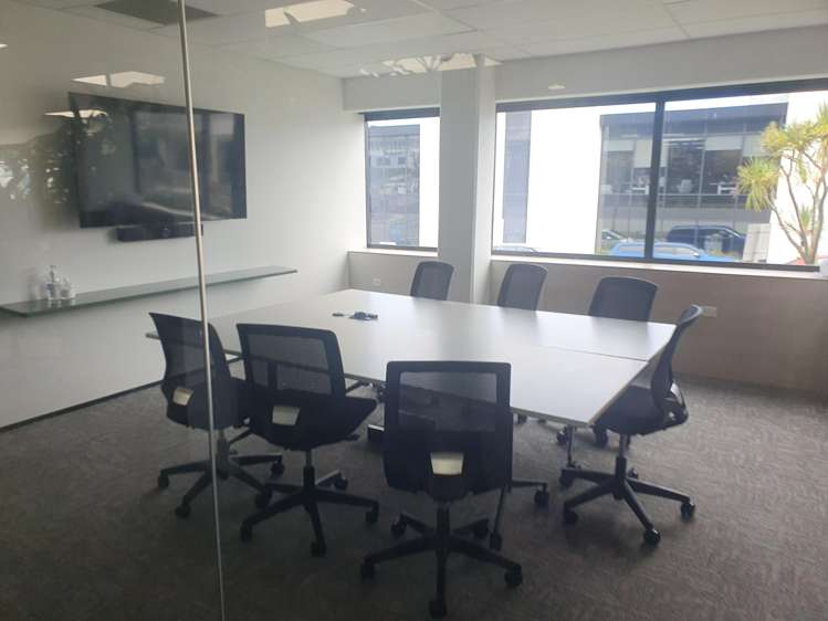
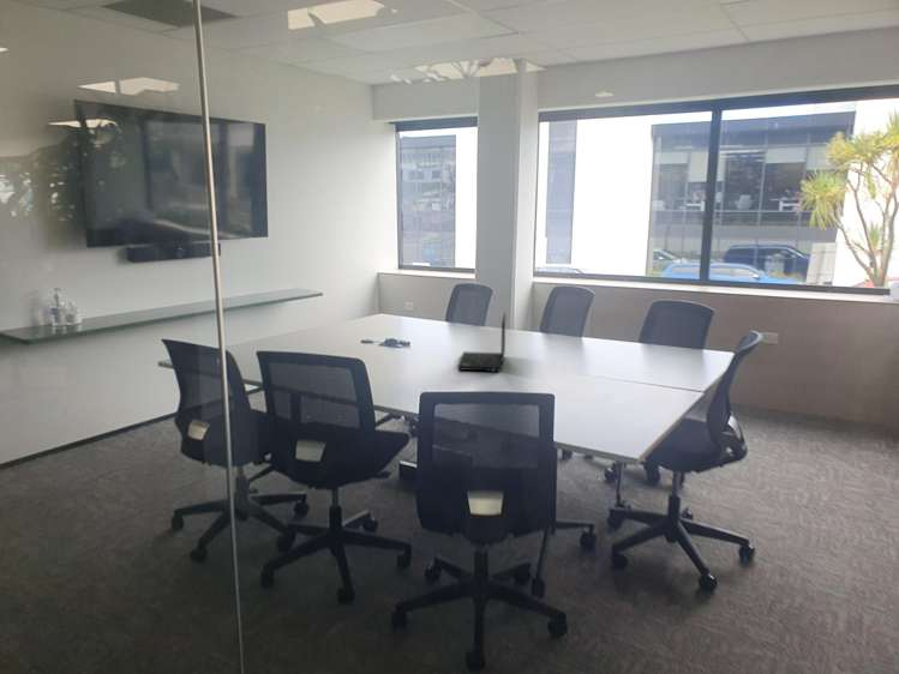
+ laptop (481, 353)
